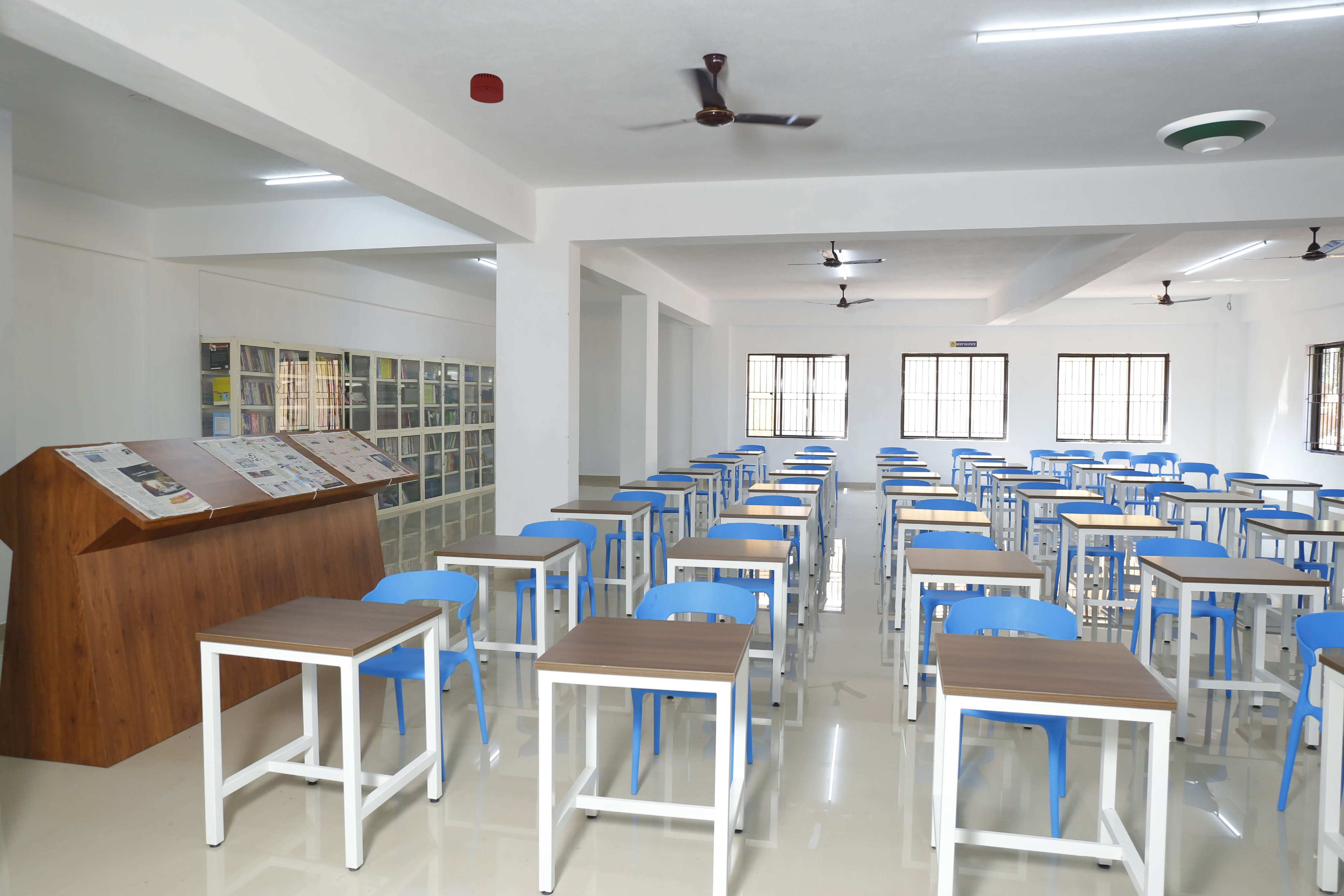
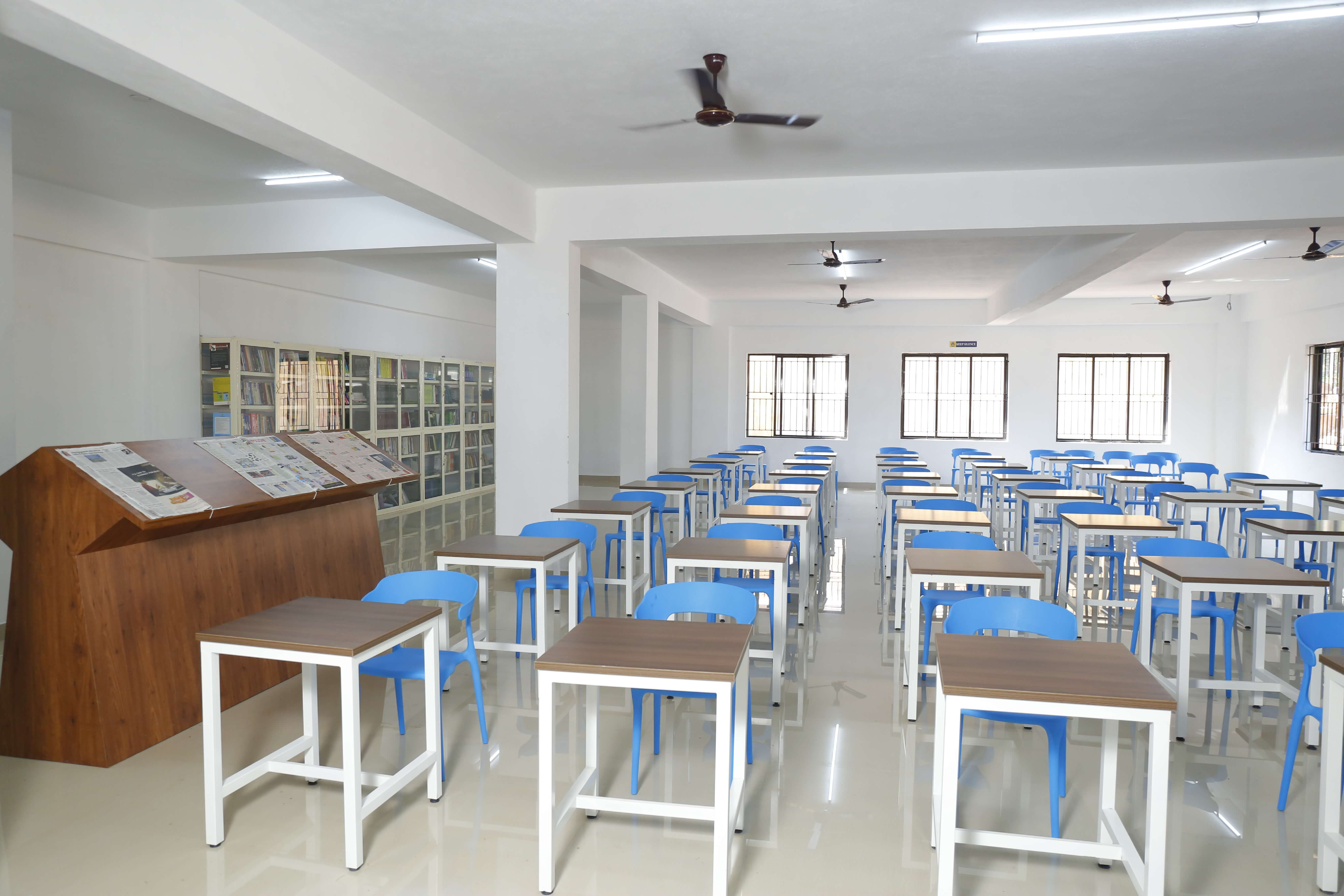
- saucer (1213, 140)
- smoke detector (487, 88)
